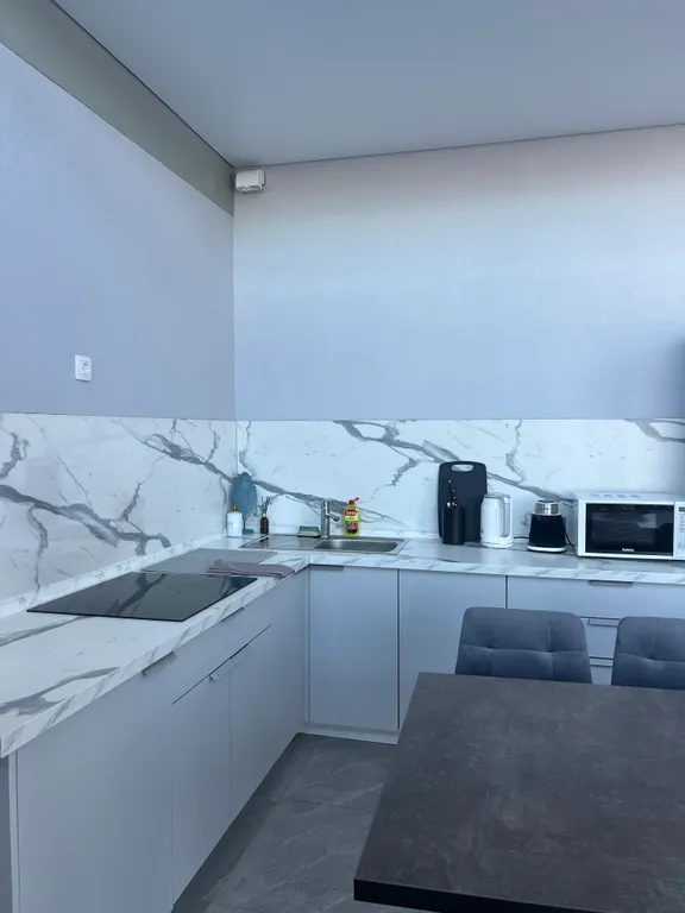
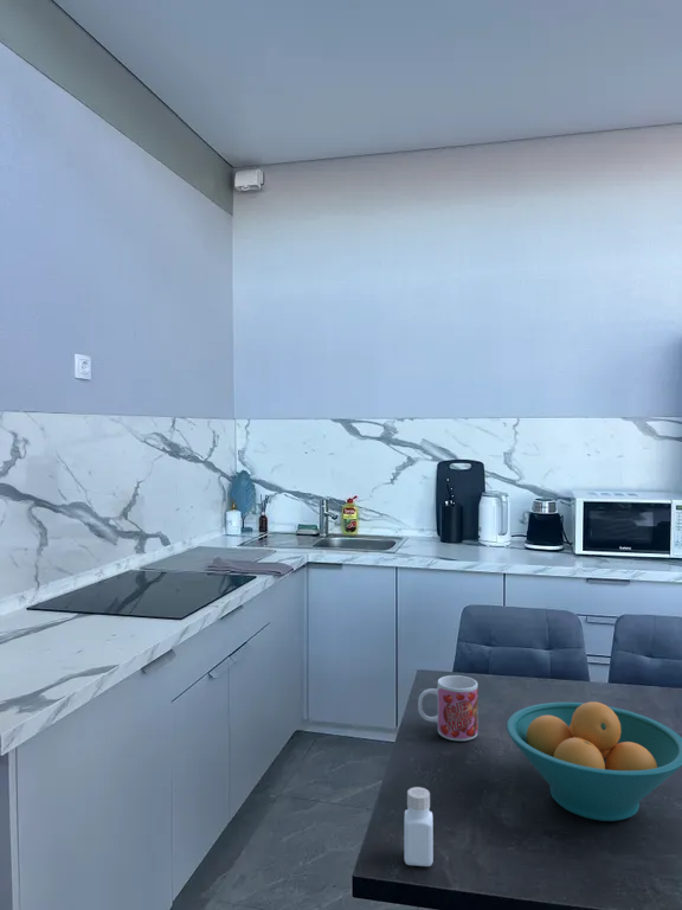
+ pepper shaker (418, 825)
+ fruit bowl (593, 751)
+ mug (448, 705)
